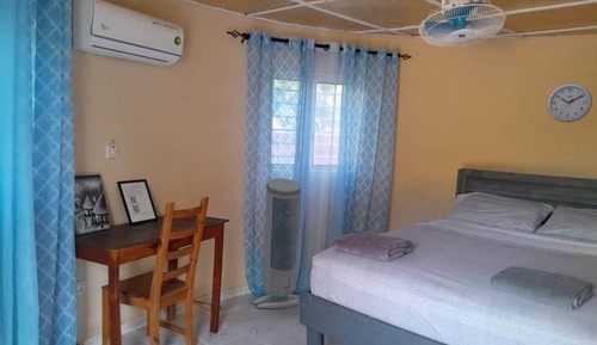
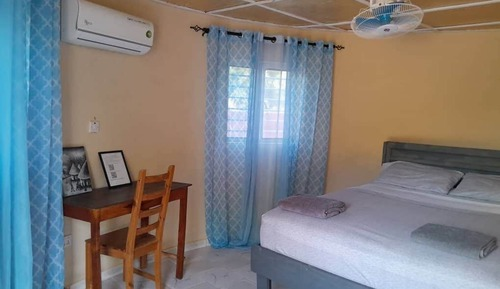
- air purifier (281, 241)
- wall clock (568, 103)
